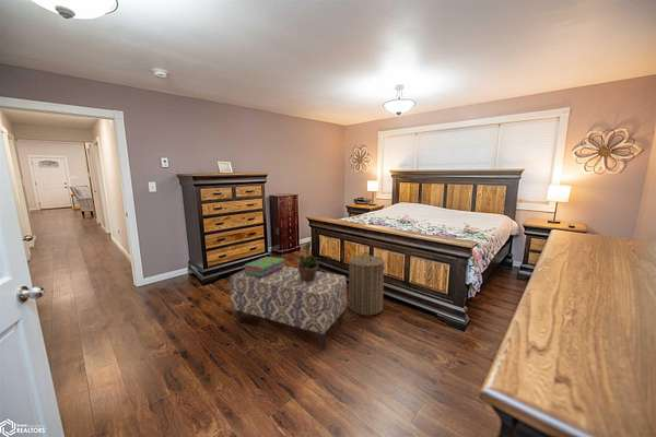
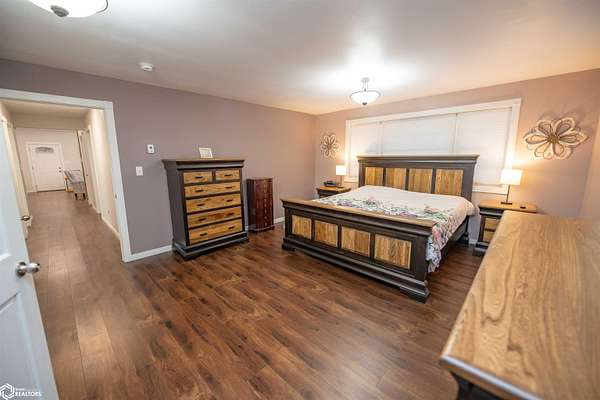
- stack of books (265, 265)
- bench (288, 299)
- laundry hamper (365, 280)
- potted plant (307, 260)
